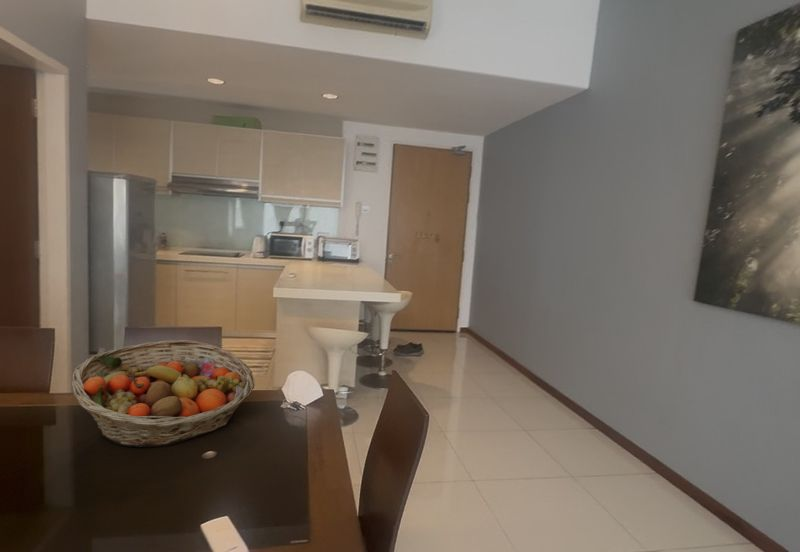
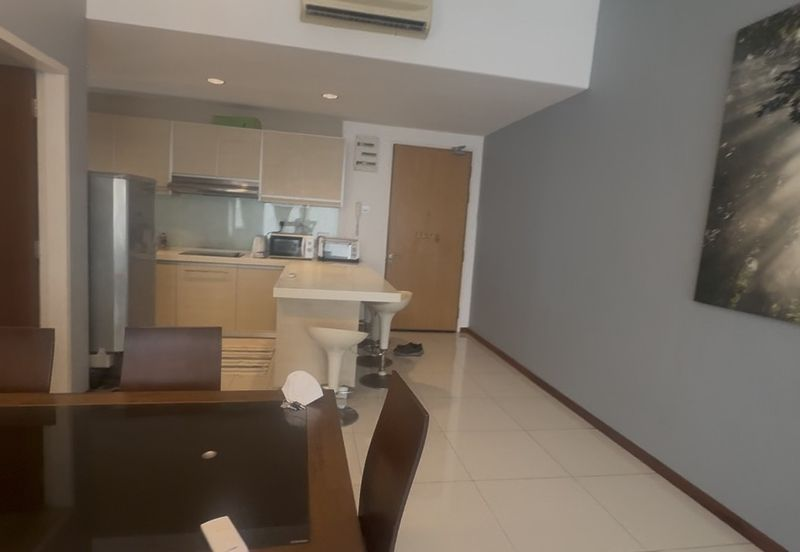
- fruit basket (170, 388)
